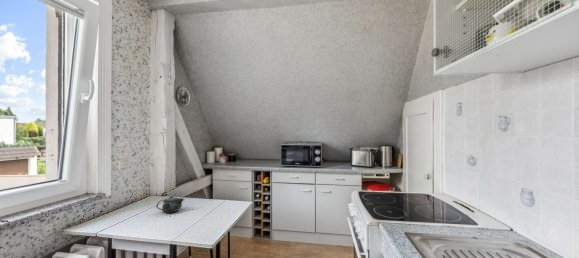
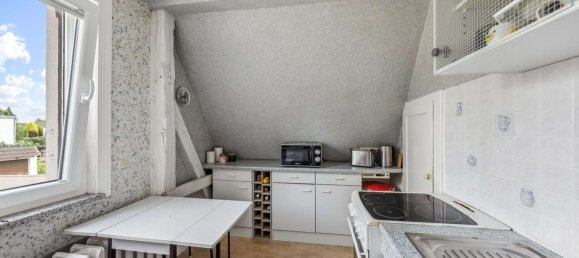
- chinaware (170, 203)
